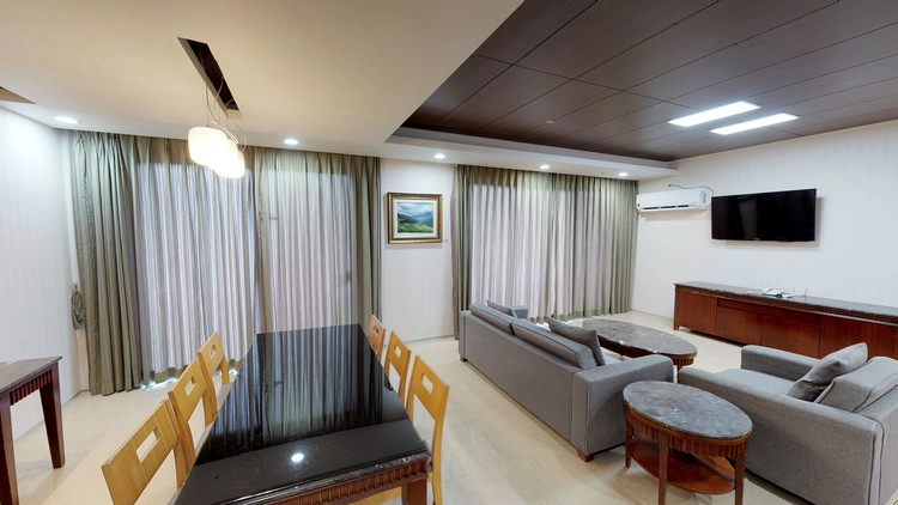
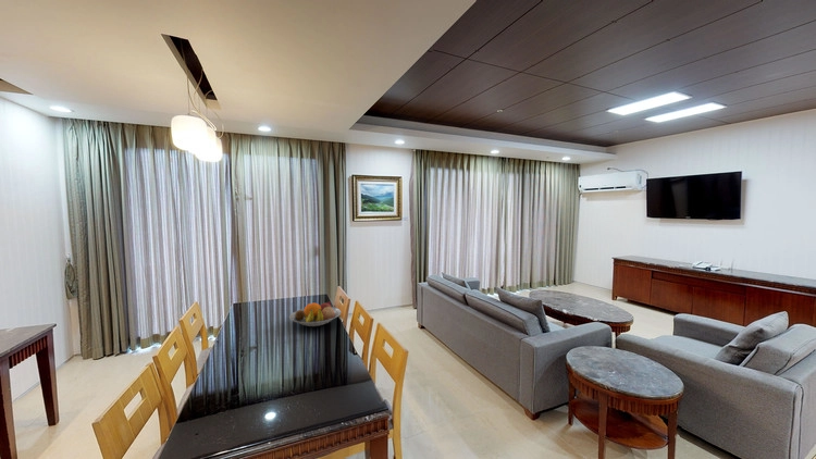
+ fruit bowl (316, 311)
